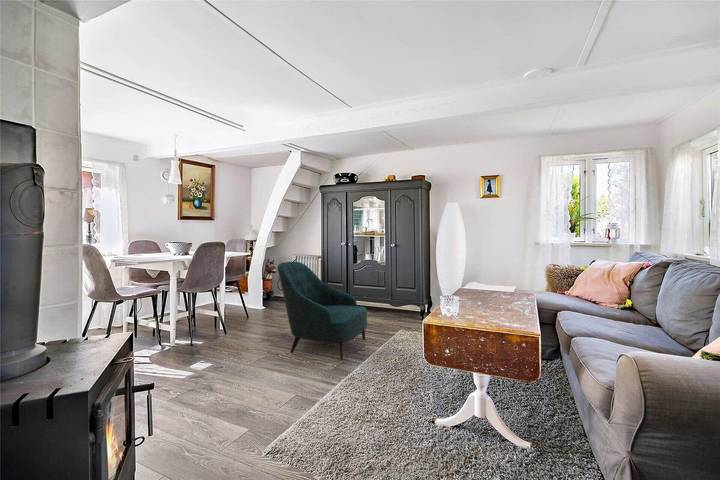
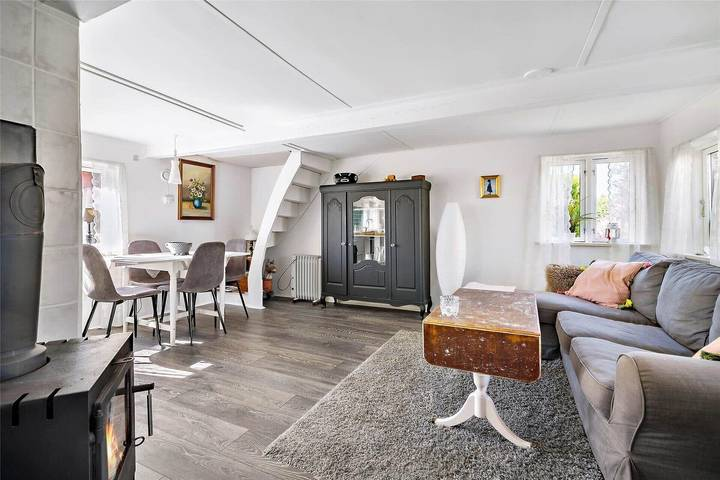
- armchair (326, 304)
